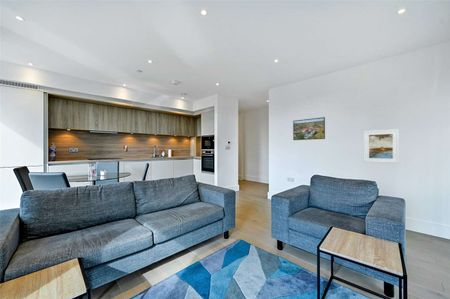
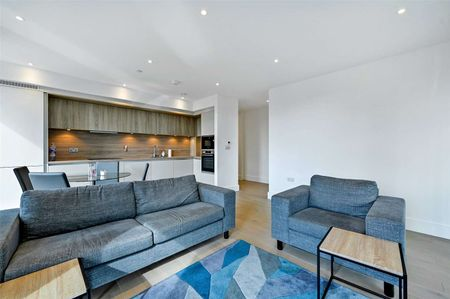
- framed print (380, 146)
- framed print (308, 129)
